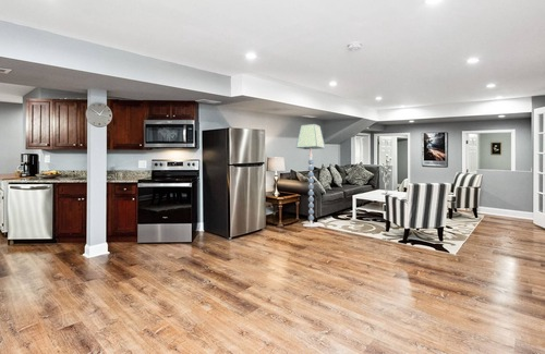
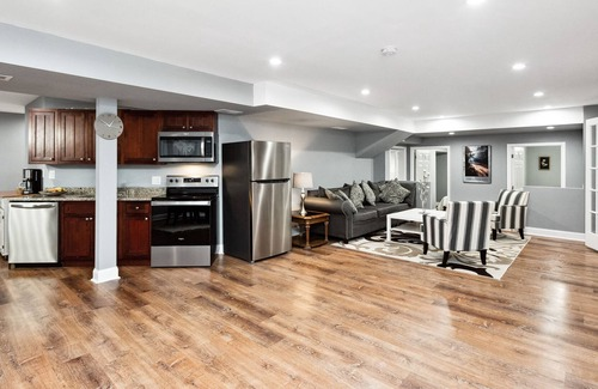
- floor lamp (311, 175)
